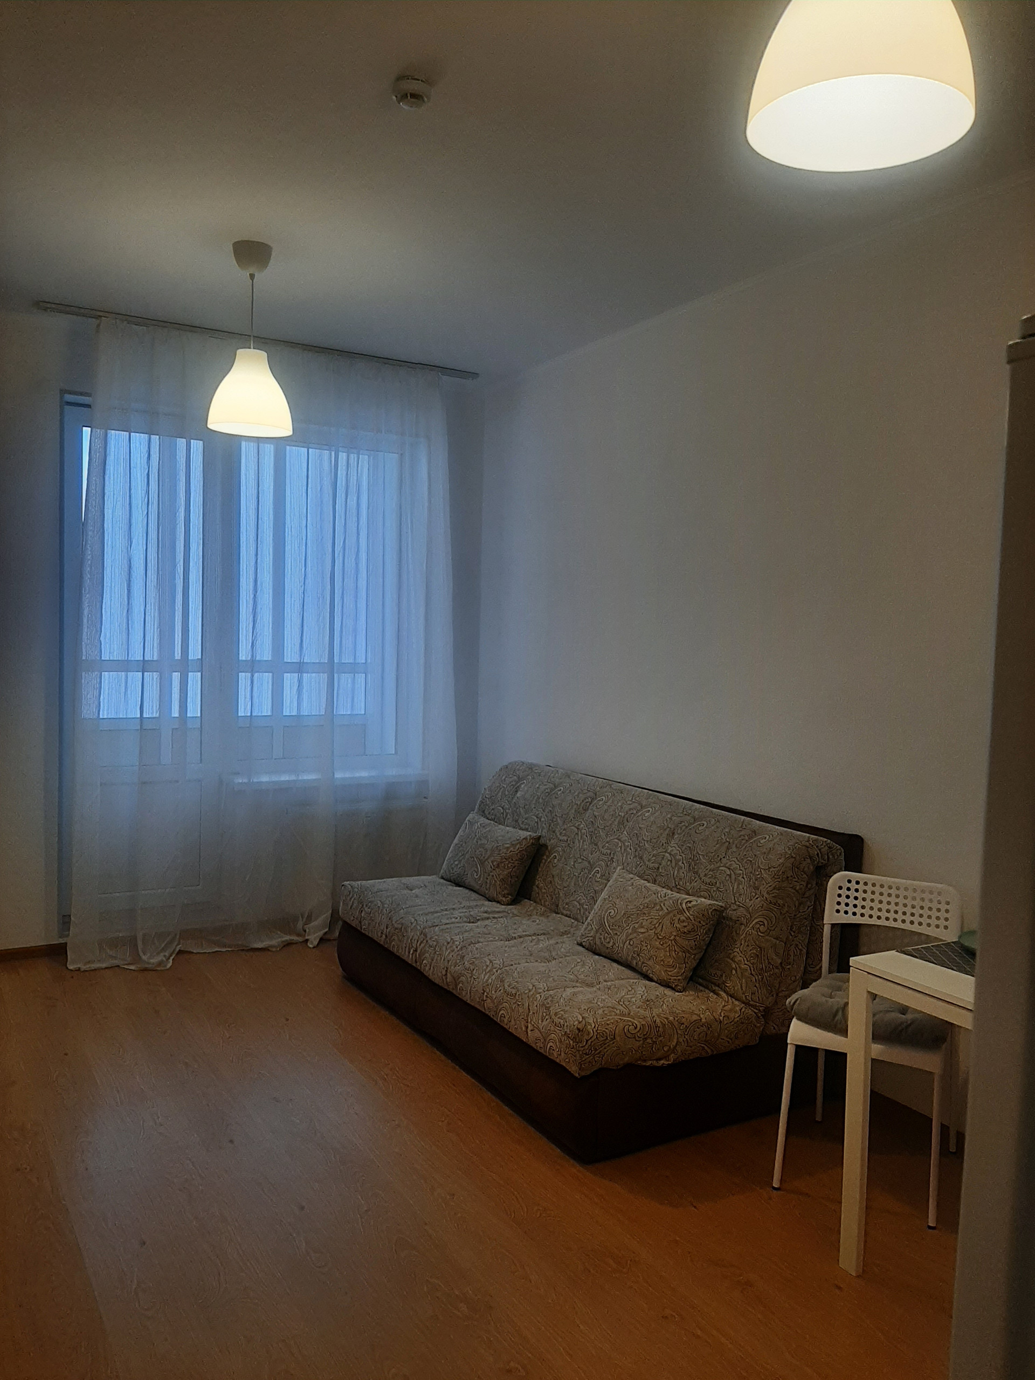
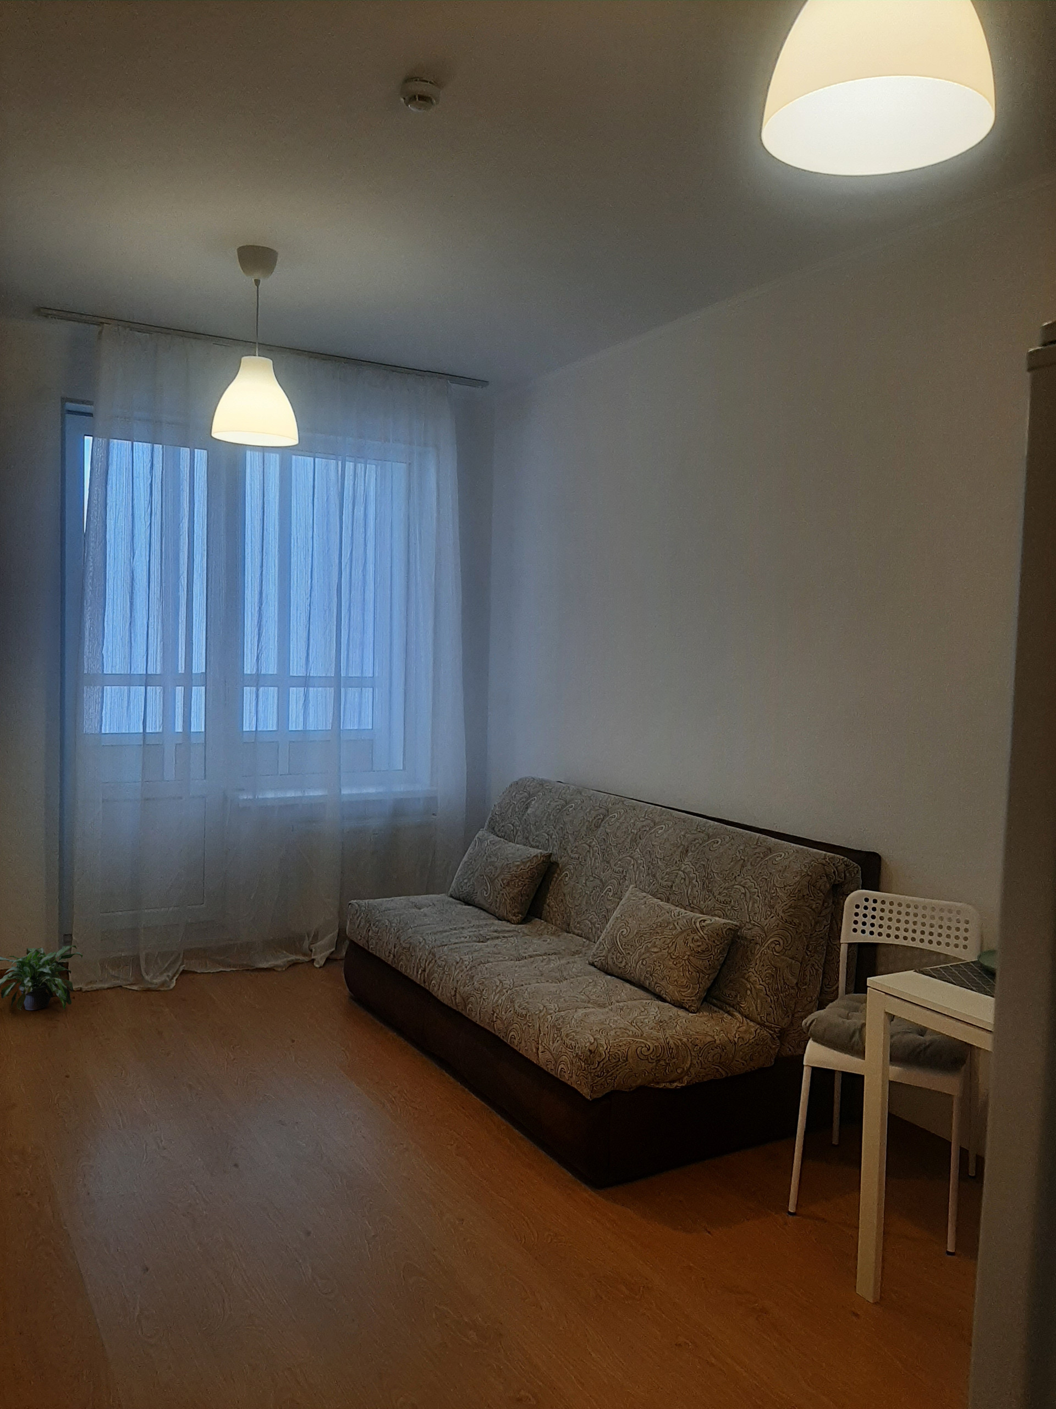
+ potted plant (34, 976)
